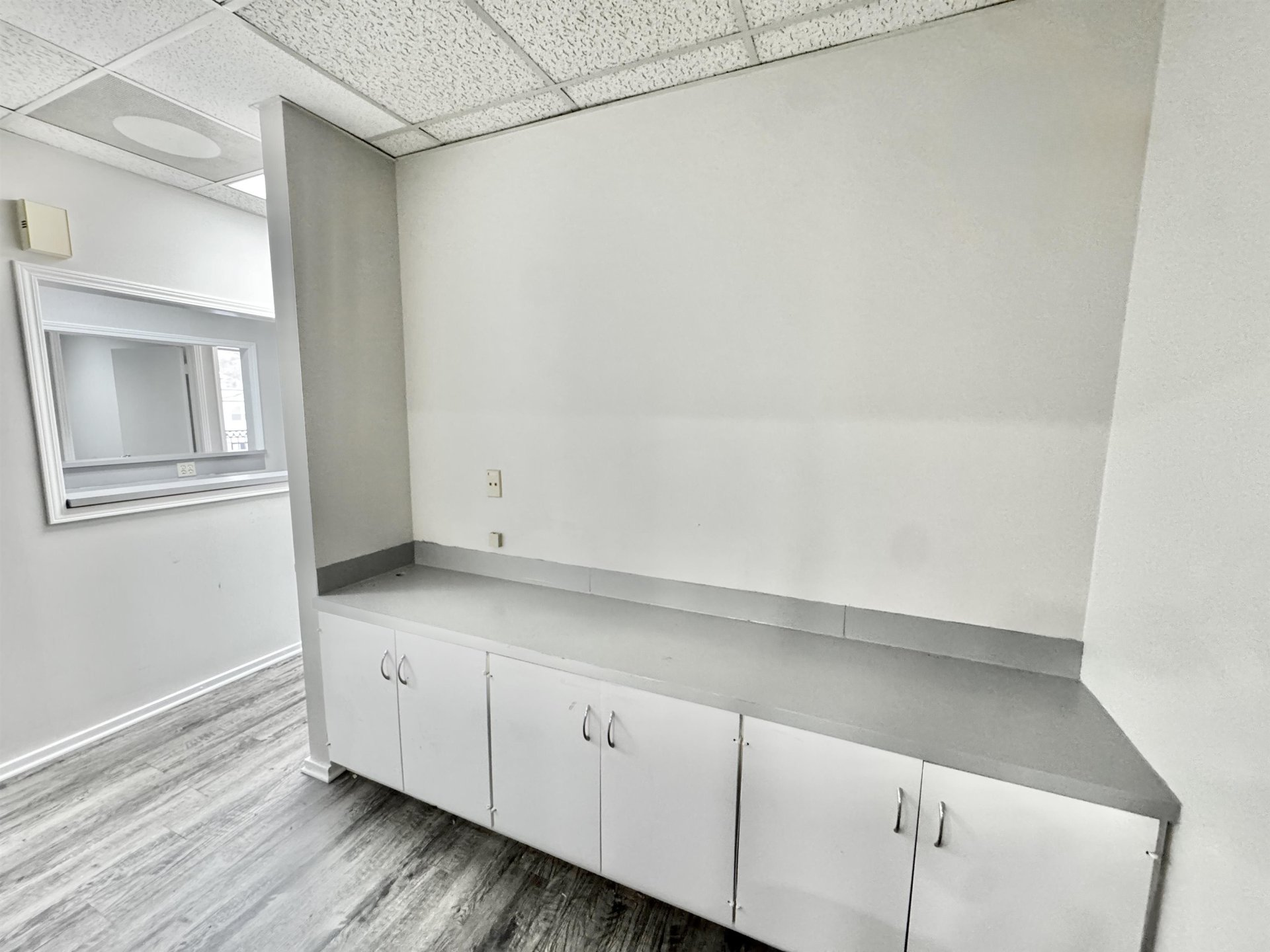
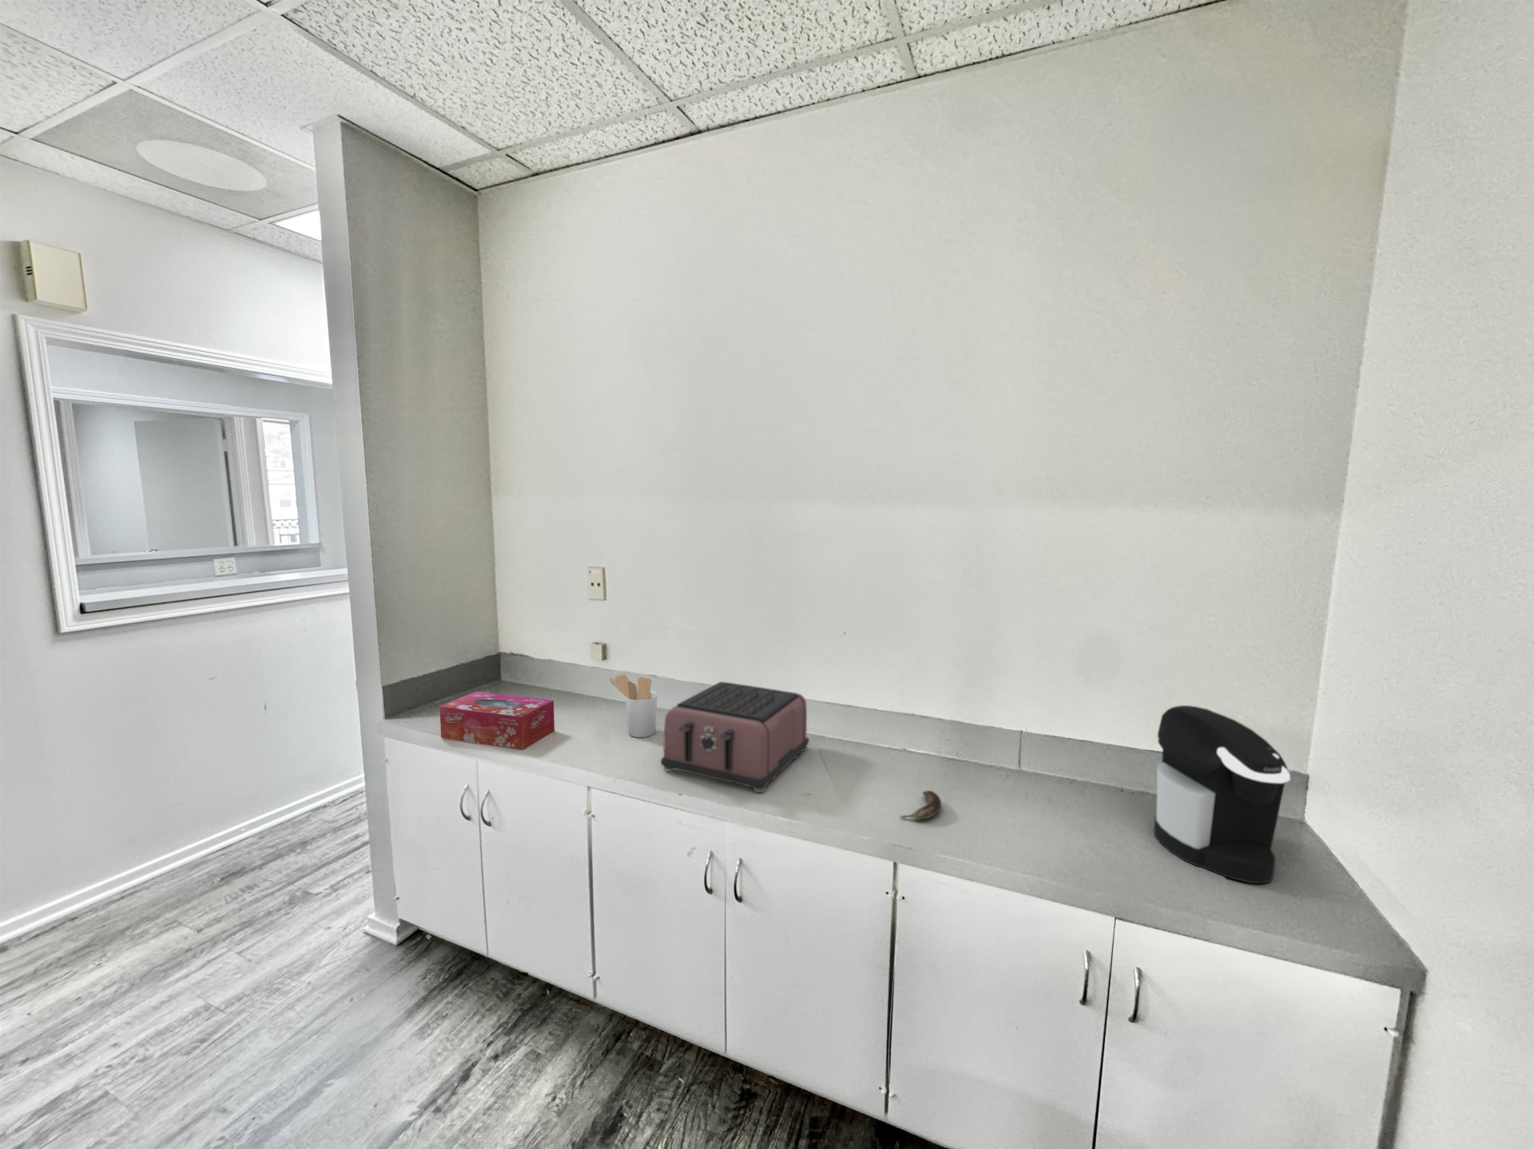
+ toaster (736, 730)
+ utensil holder (634, 704)
+ tissue box (498, 718)
+ coffee maker (1221, 788)
+ banana (925, 805)
